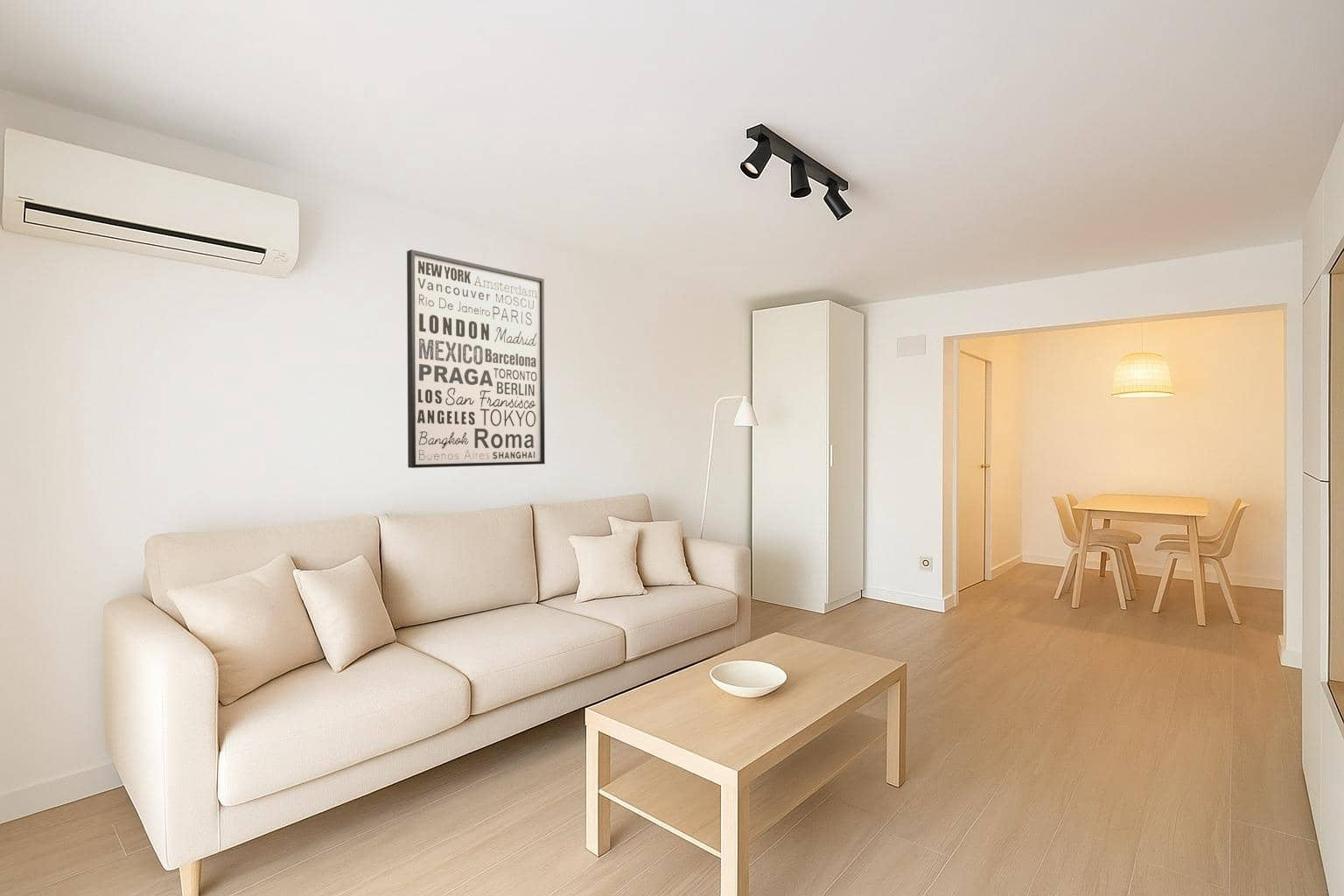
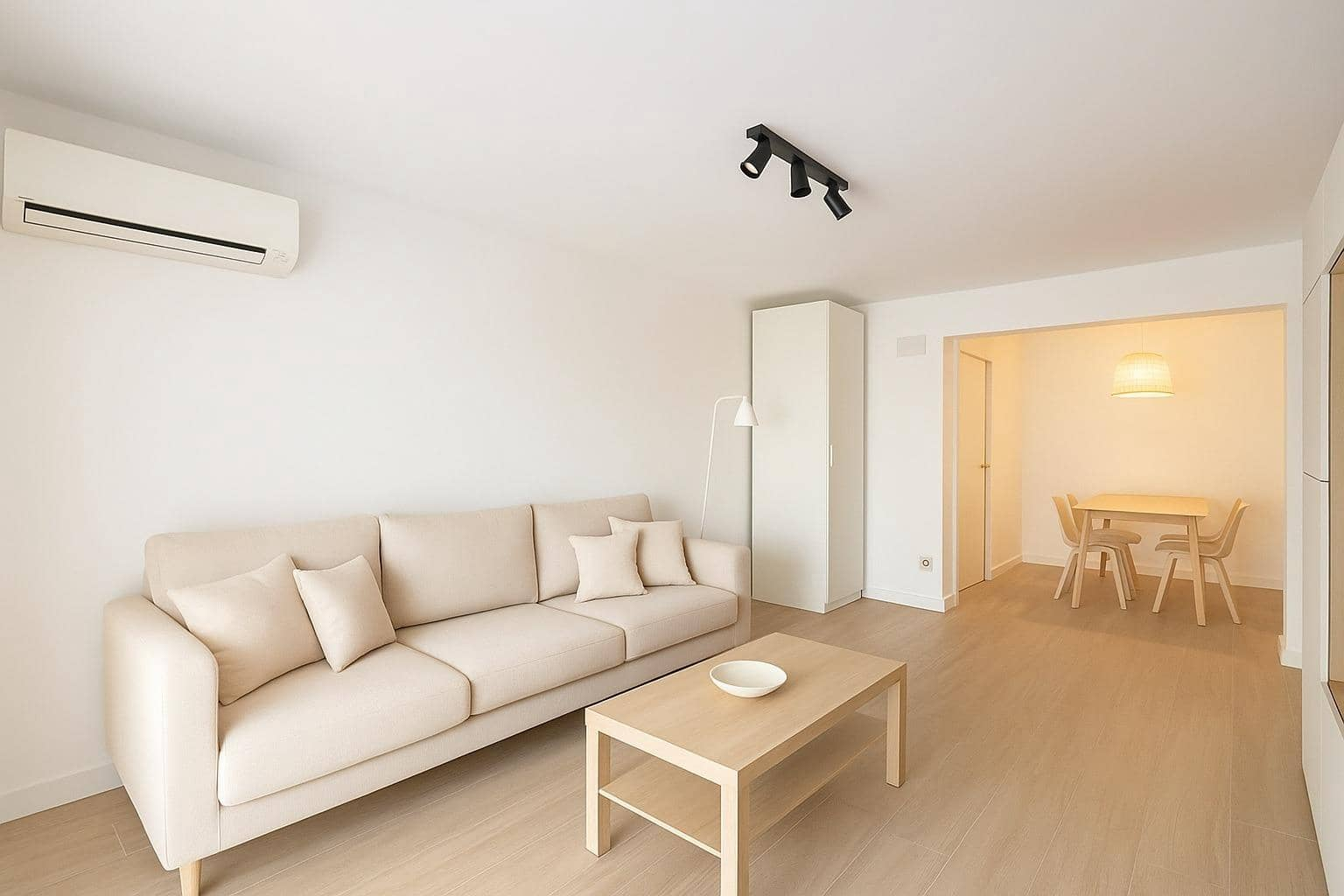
- wall art (481, 366)
